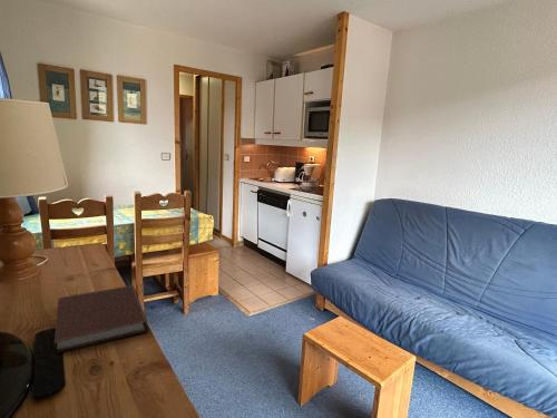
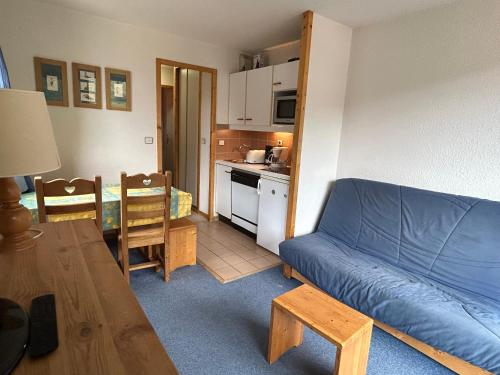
- notebook (100, 313)
